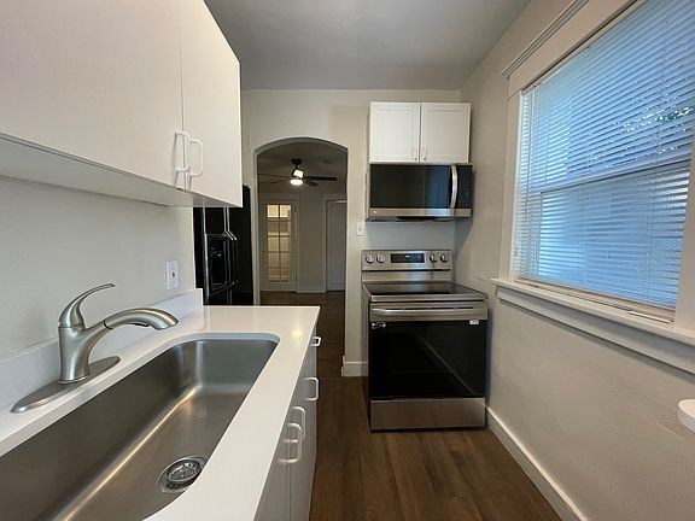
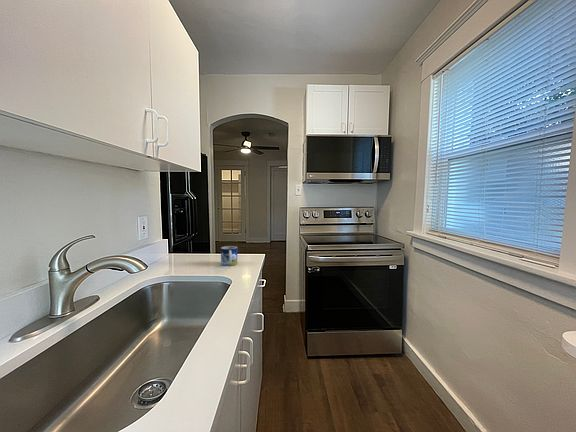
+ mug (229, 256)
